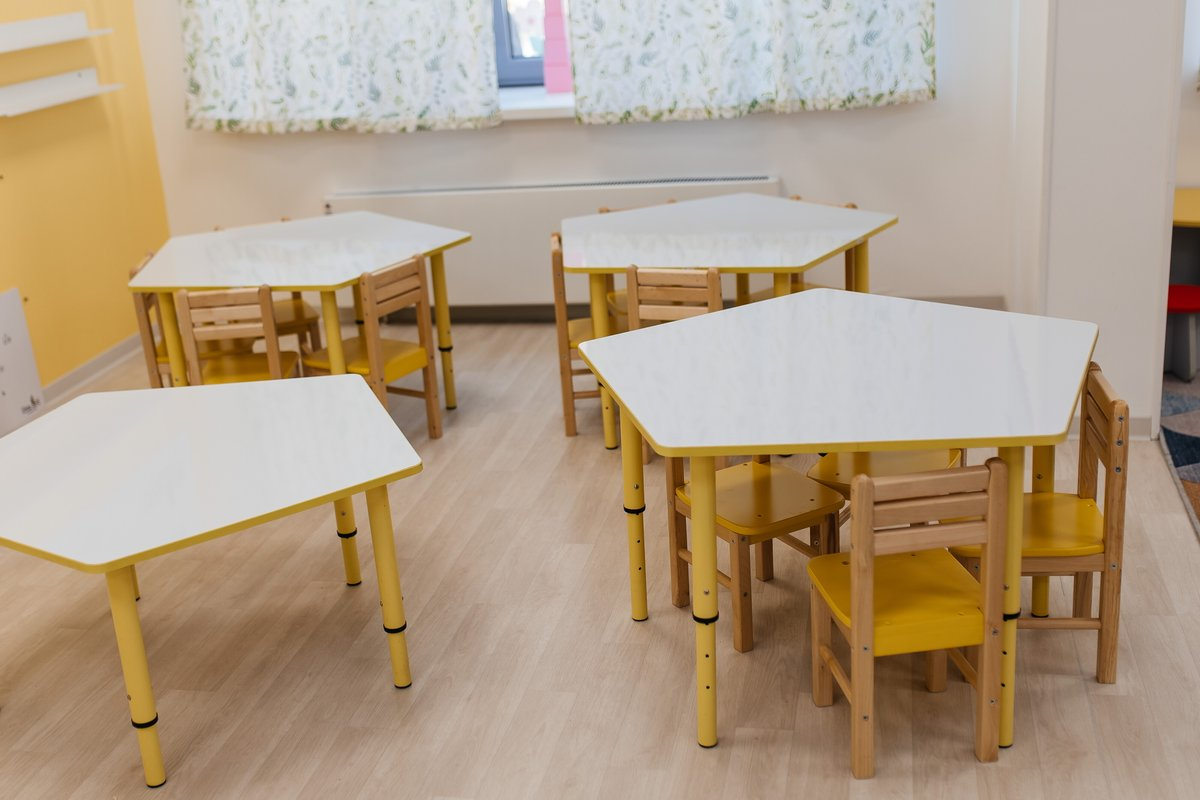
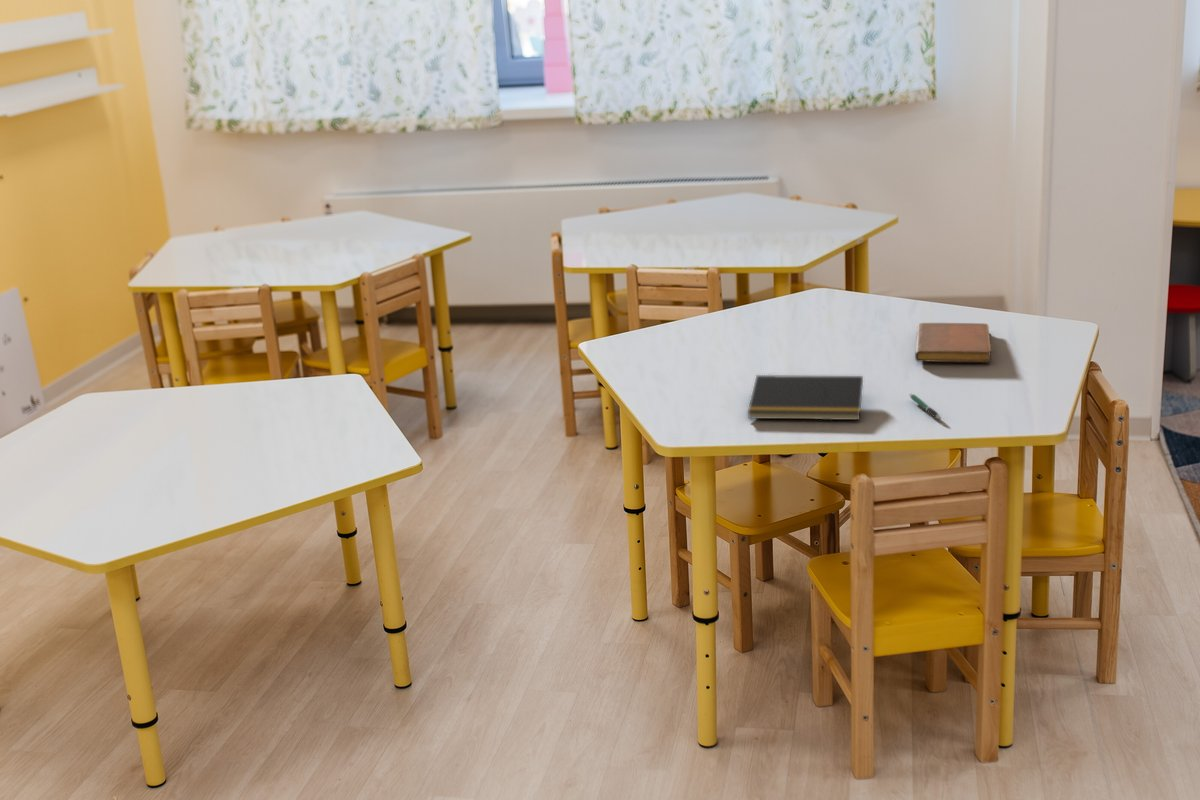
+ notebook (952, 341)
+ pen (925, 406)
+ notepad (806, 396)
